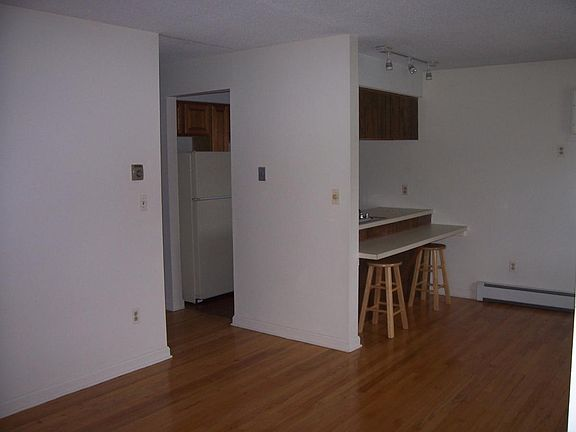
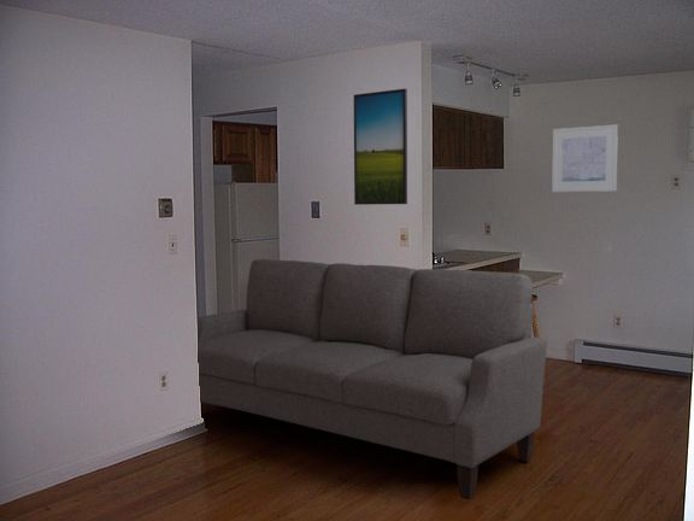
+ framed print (380, 148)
+ sofa (345, 352)
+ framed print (583, 159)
